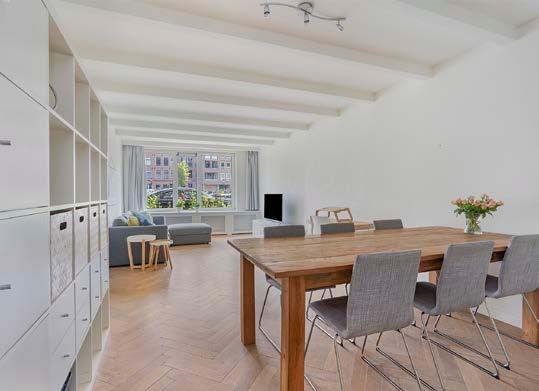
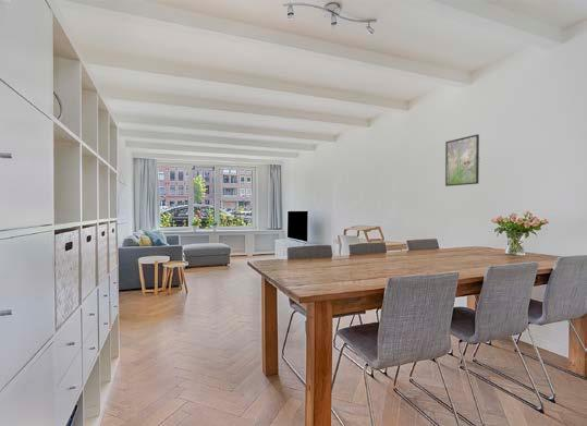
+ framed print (461, 161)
